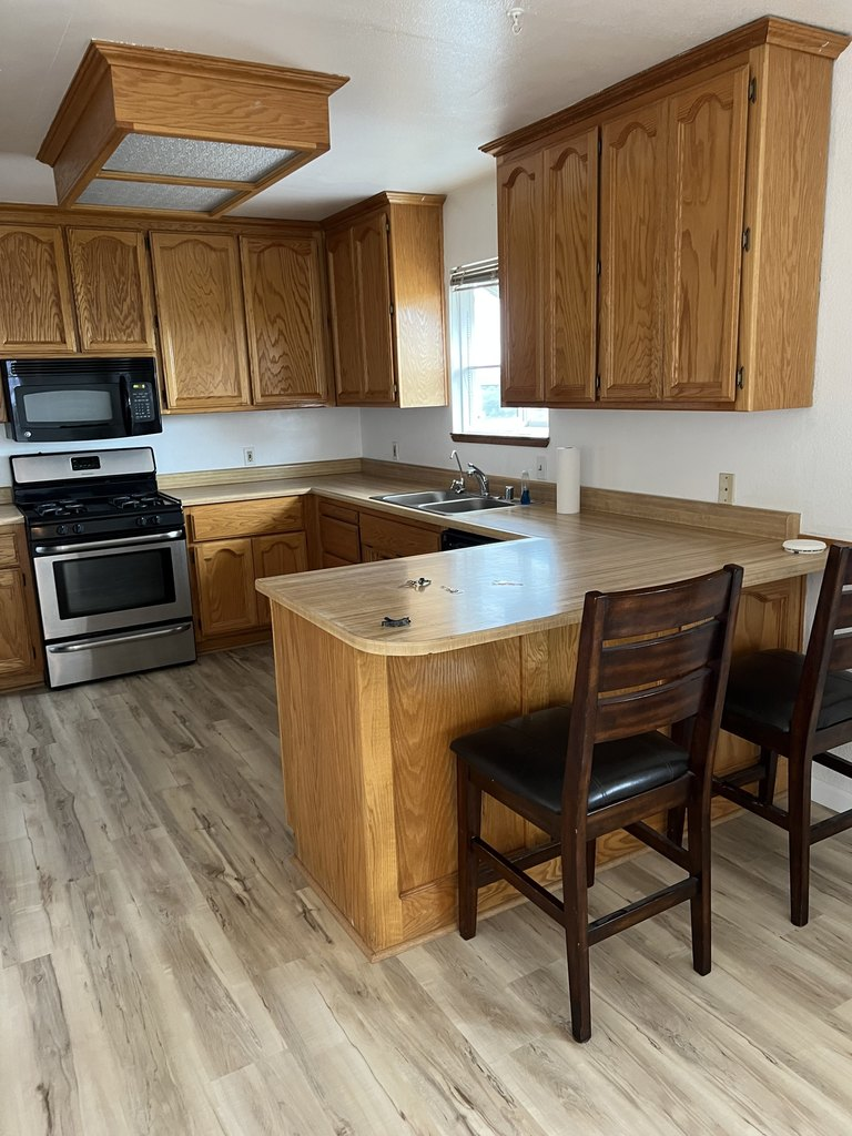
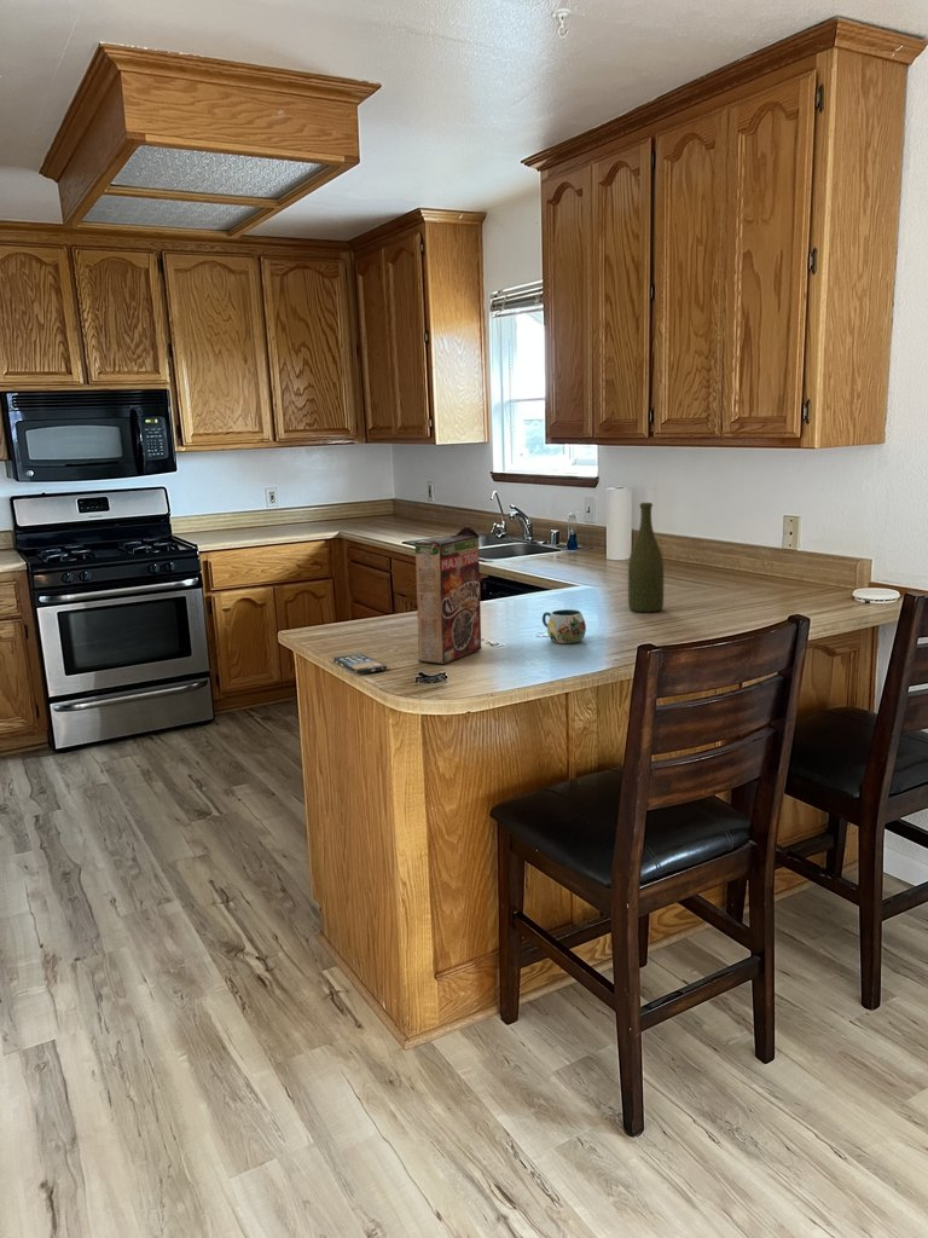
+ cereal box (448, 592)
+ bottle (645, 556)
+ smartphone (359, 663)
+ mug (562, 625)
